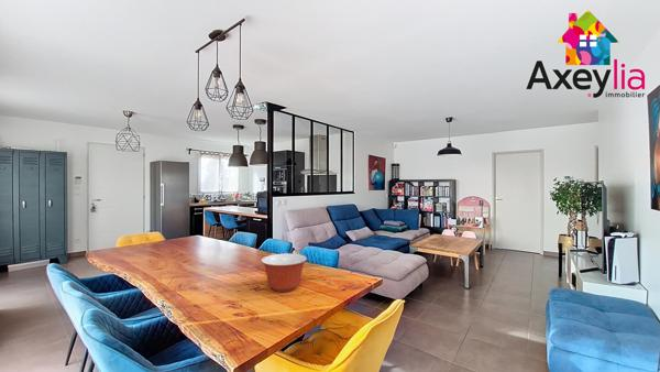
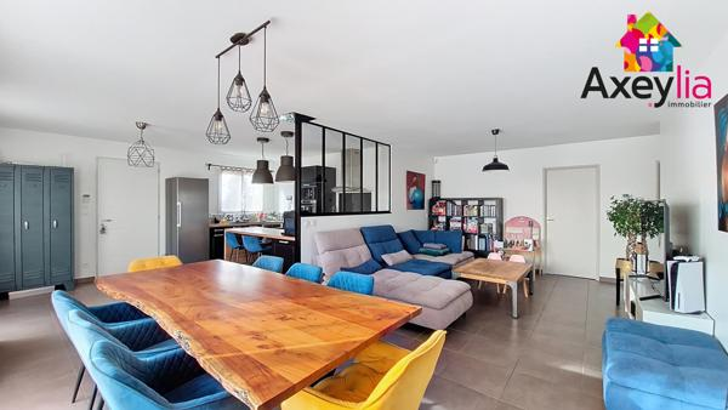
- mixing bowl (284, 273)
